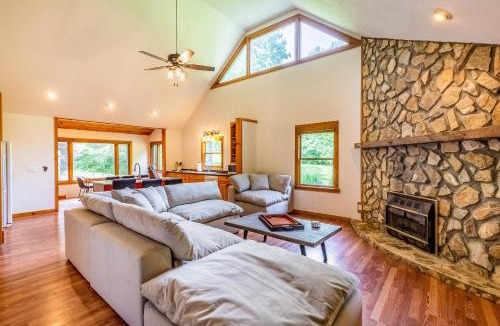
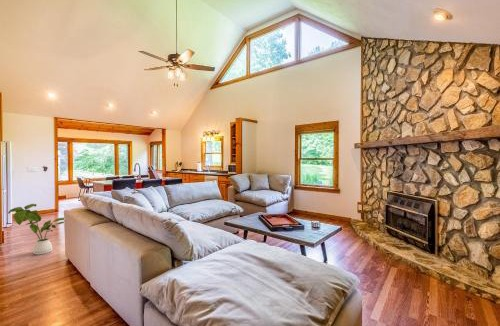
+ house plant (36, 229)
